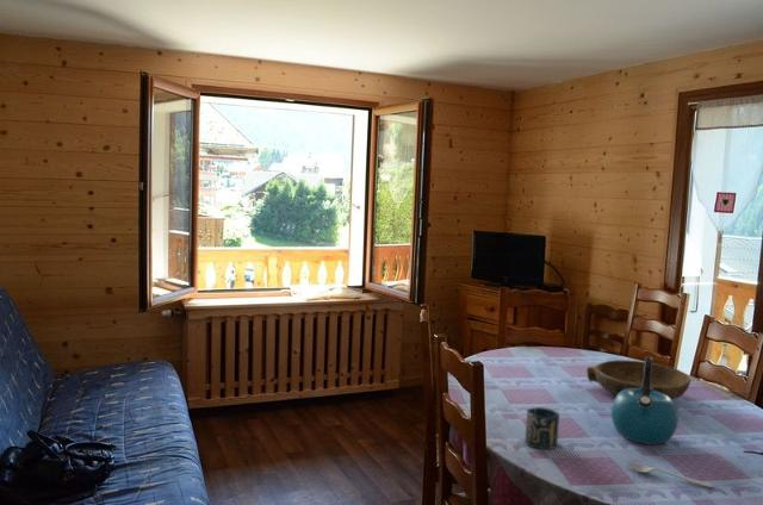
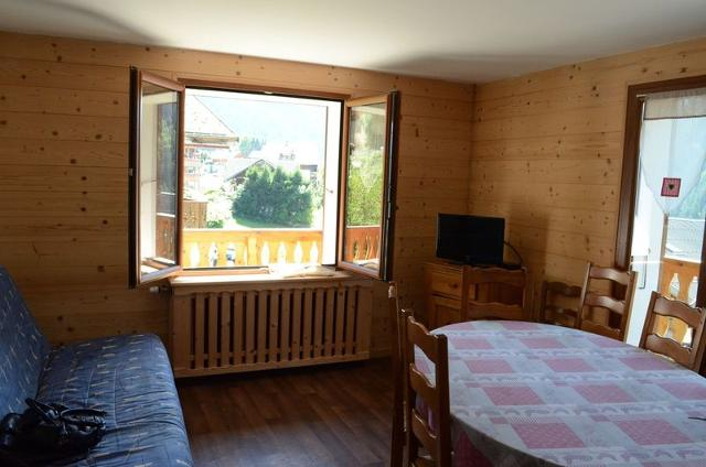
- cup (542, 425)
- kettle (645, 398)
- spoon (668, 473)
- bowl (640, 382)
